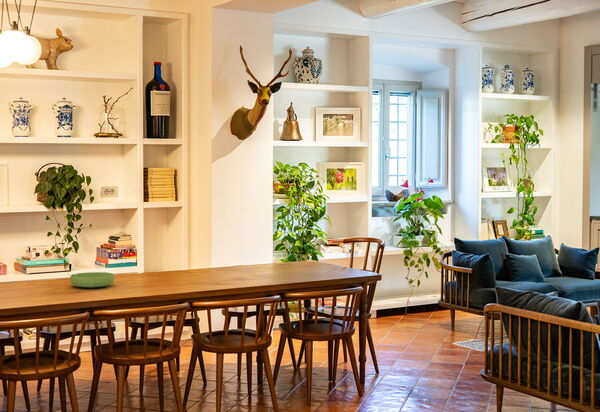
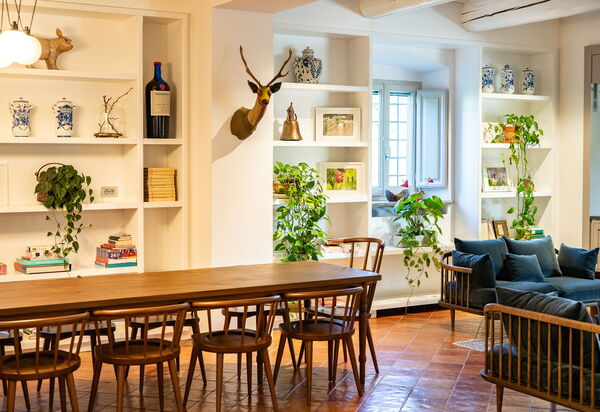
- bowl (92, 280)
